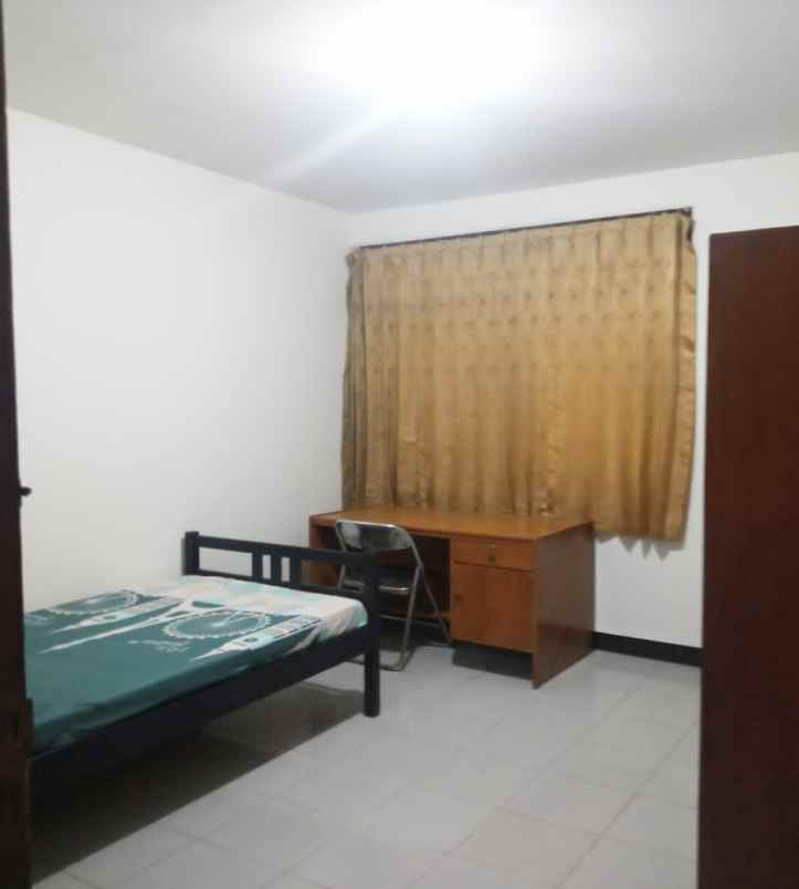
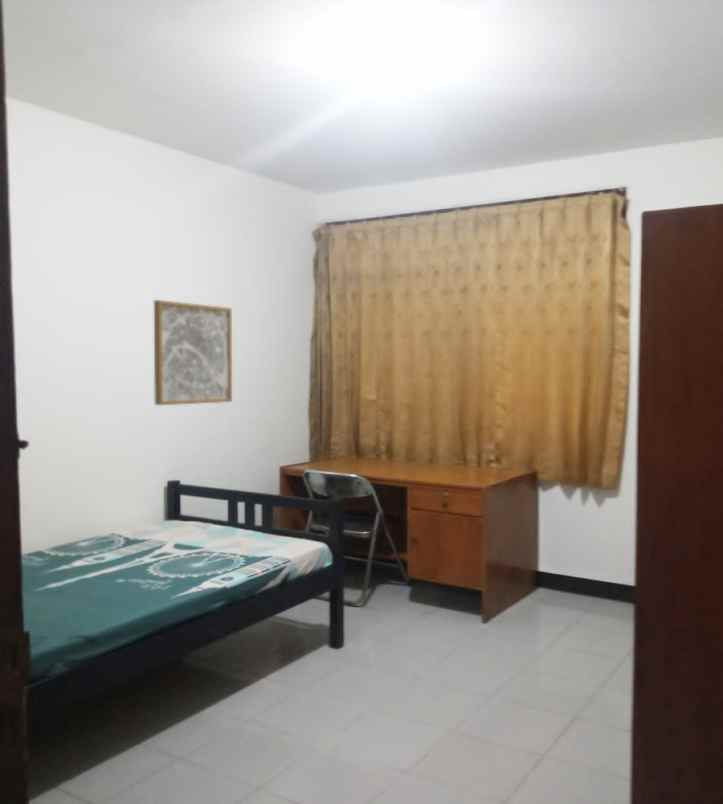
+ wall art (195, 354)
